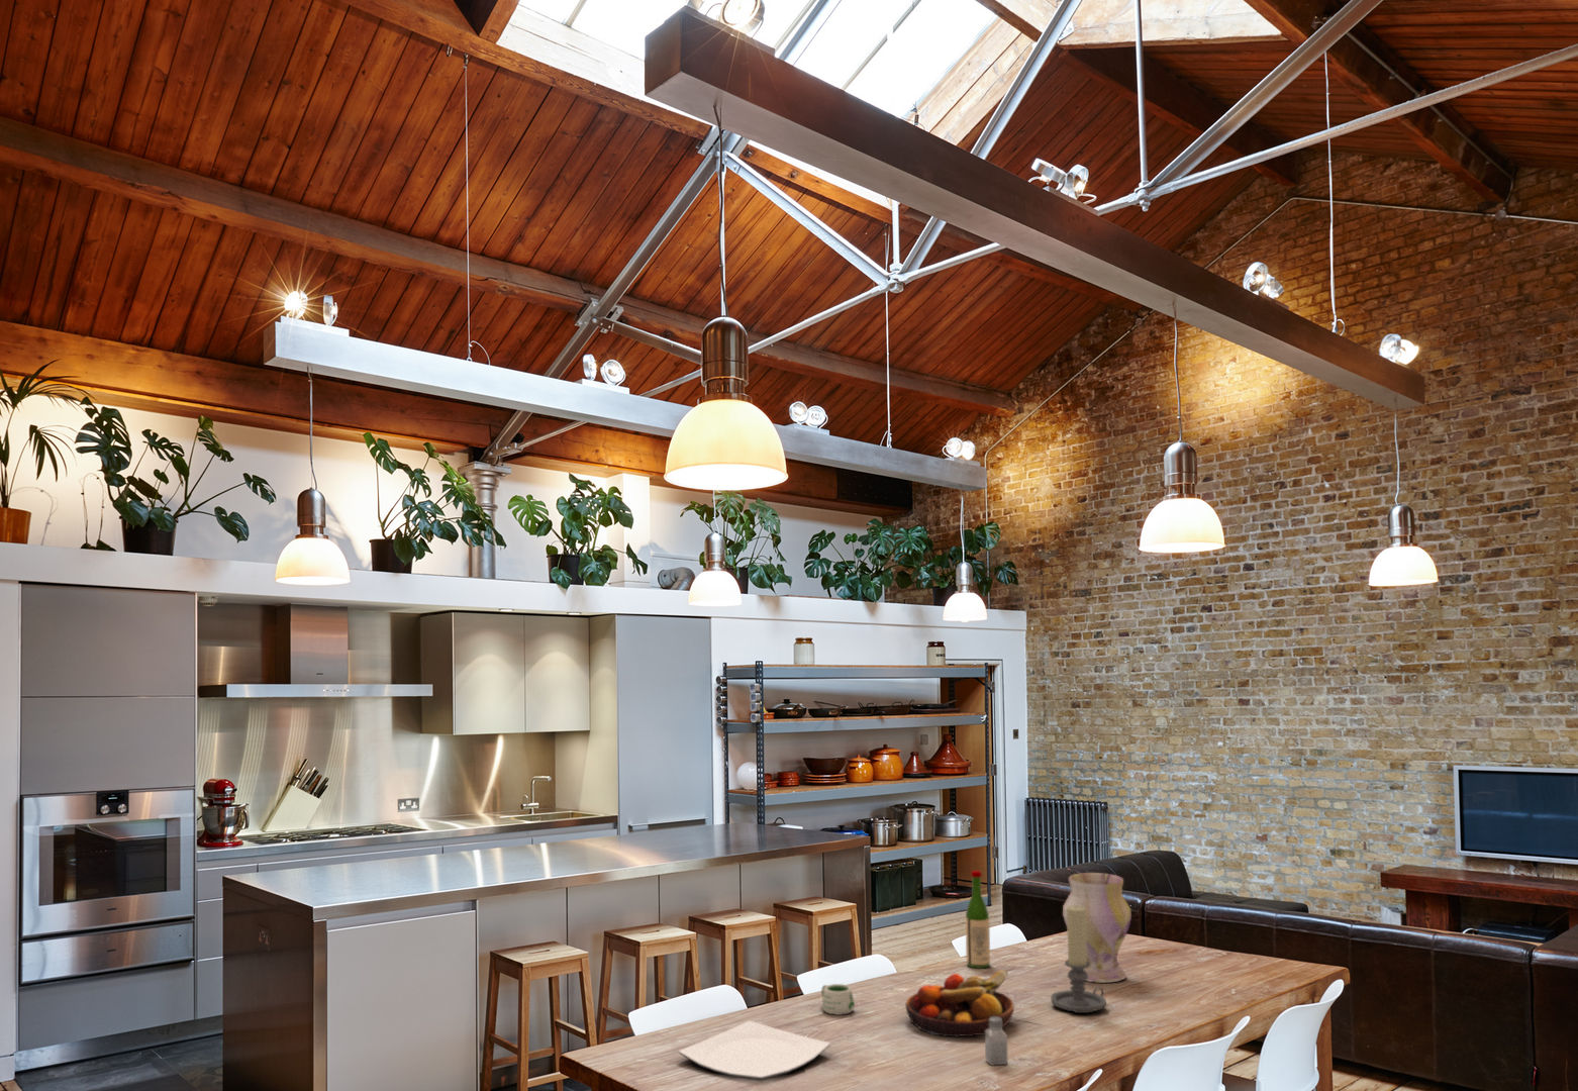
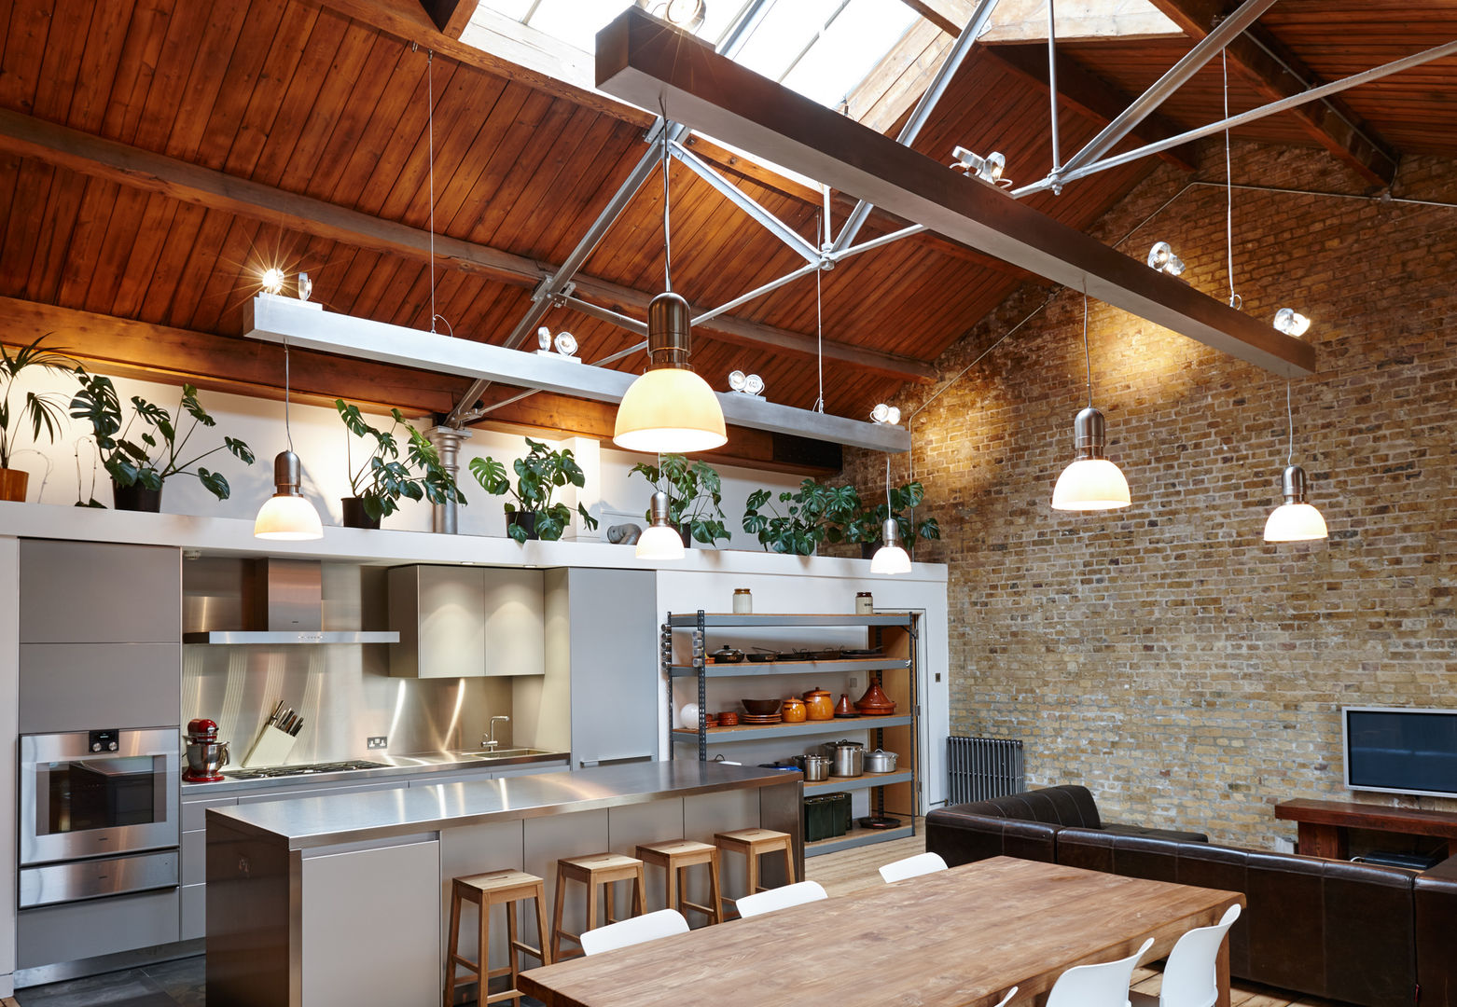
- vase (1097, 928)
- fruit bowl (959, 997)
- mug (835, 997)
- plate (754, 1053)
- candle holder (1080, 956)
- wine bottle (977, 918)
- saltshaker (995, 1039)
